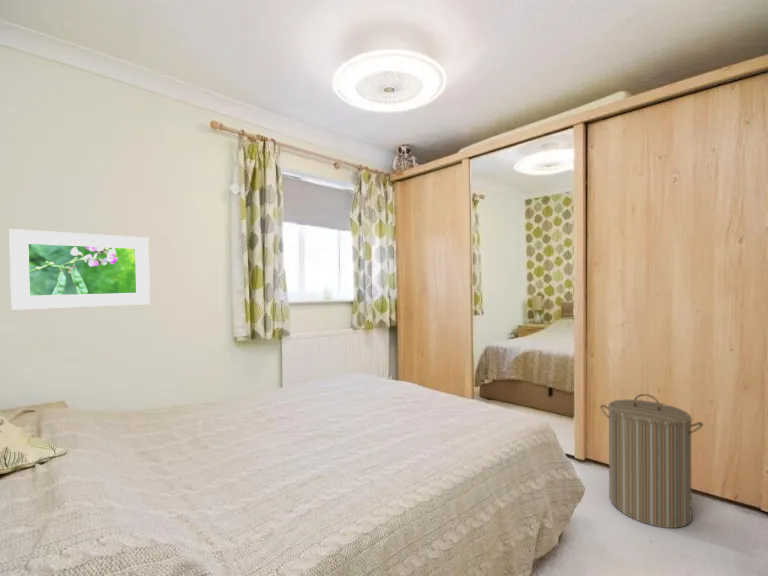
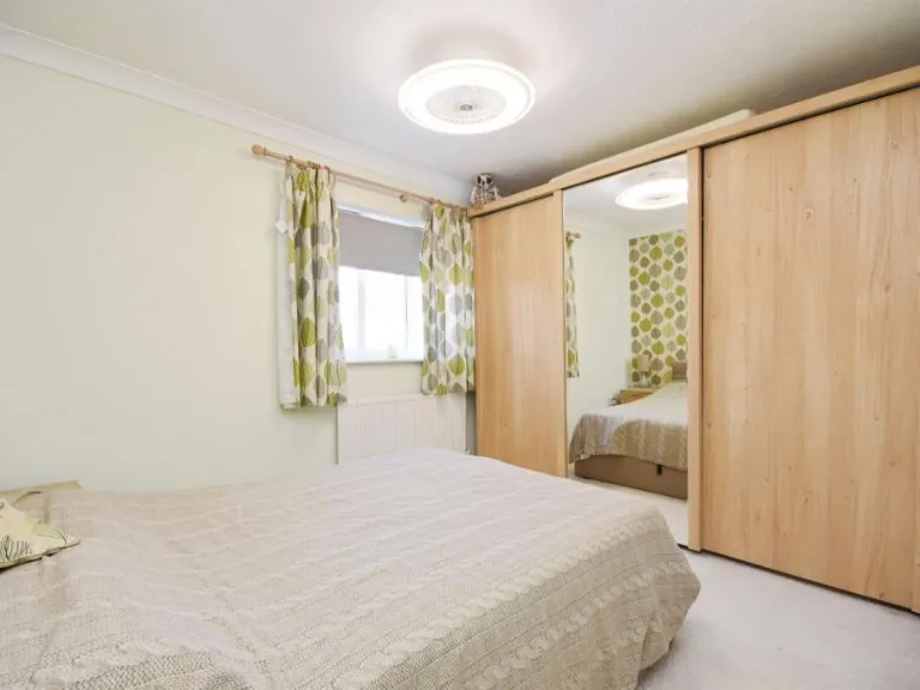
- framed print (86, 270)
- laundry hamper (648, 450)
